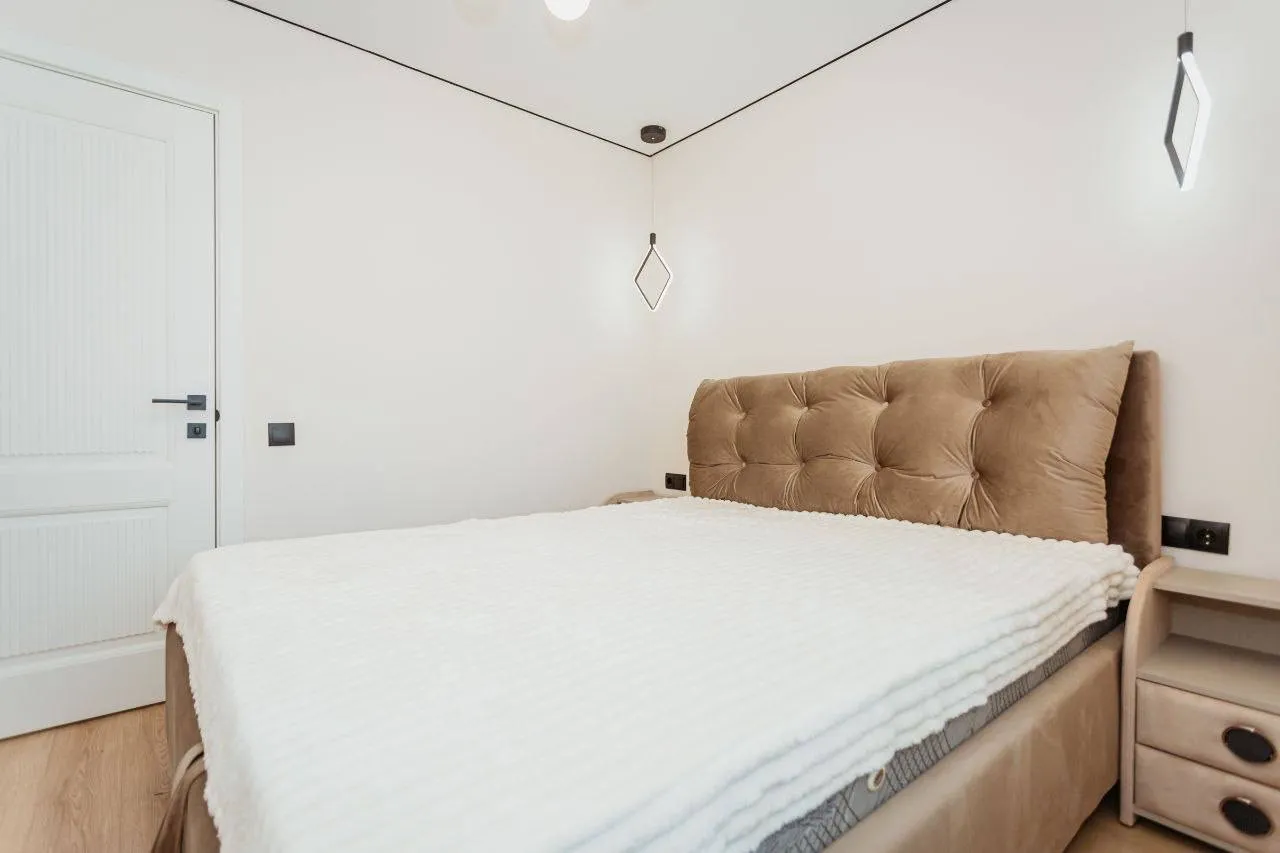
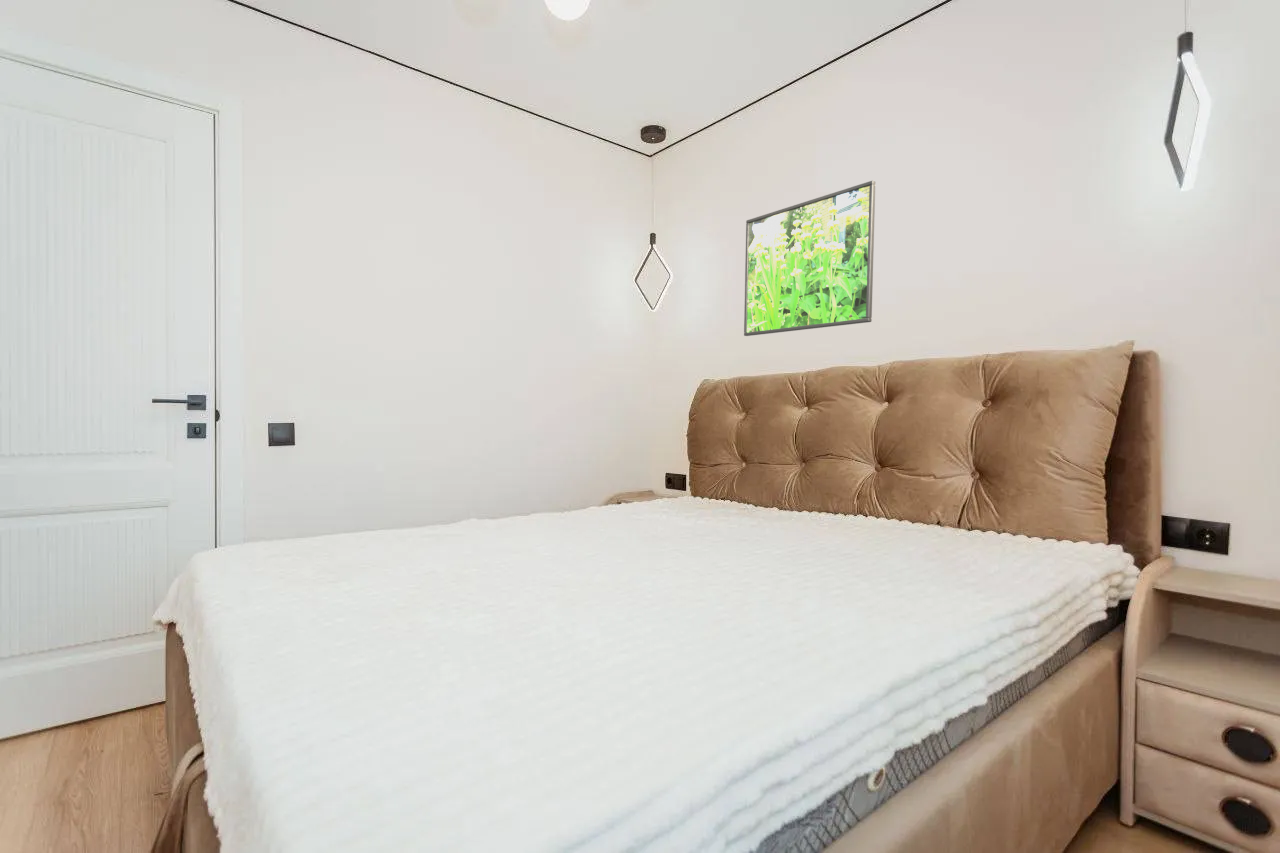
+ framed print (803, 266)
